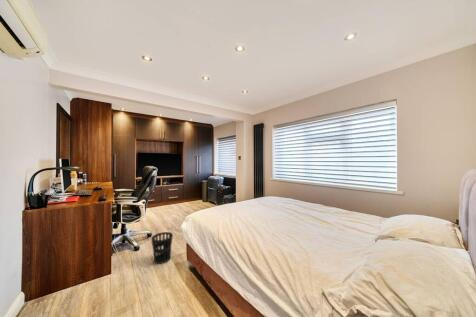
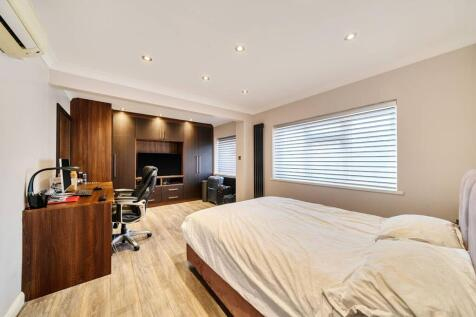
- wastebasket (161, 247)
